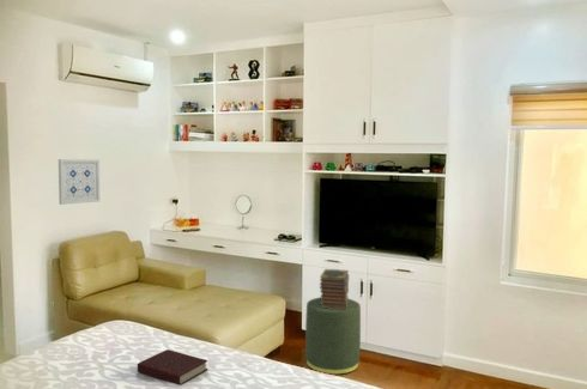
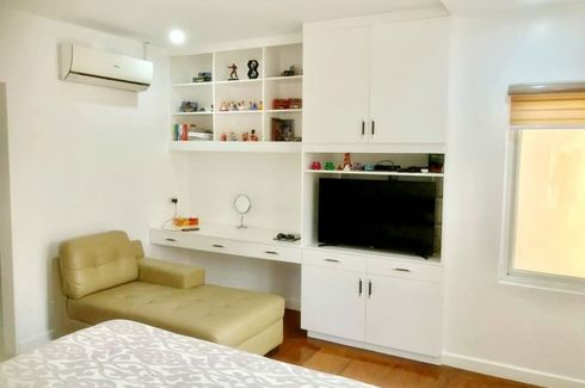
- book stack (334, 287)
- book (173, 366)
- ottoman (332, 333)
- wall art (79, 181)
